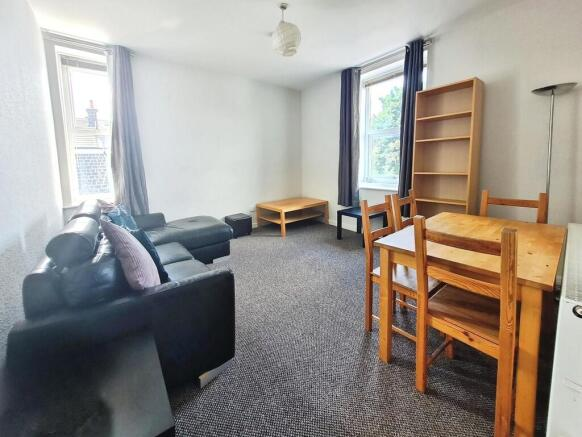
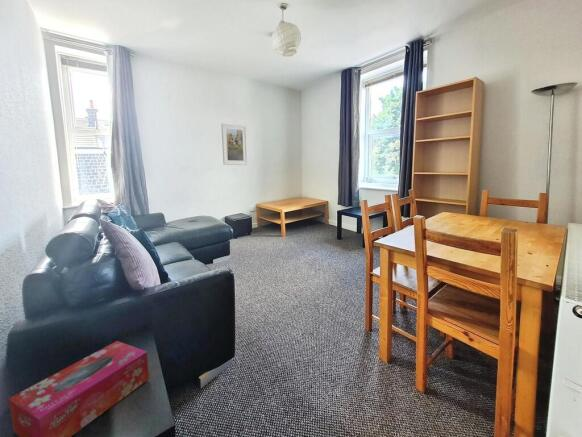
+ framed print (234, 145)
+ tissue box (87, 387)
